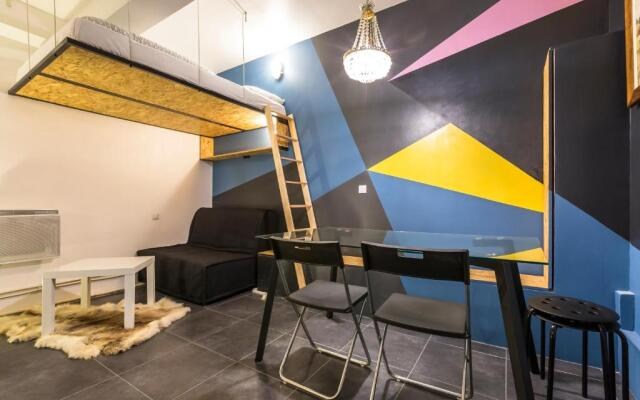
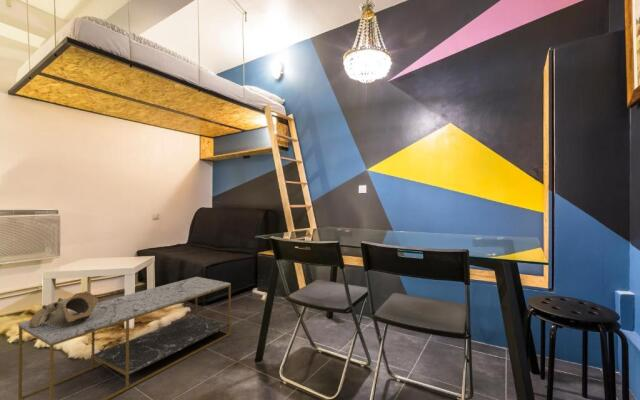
+ coffee table (147, 333)
+ decorative bowl (65, 307)
